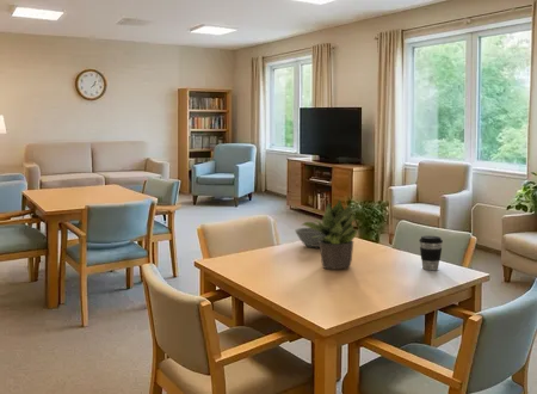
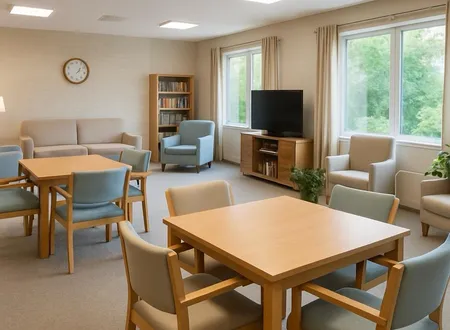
- coffee cup (430, 252)
- potted plant (331, 233)
- bowl (315, 238)
